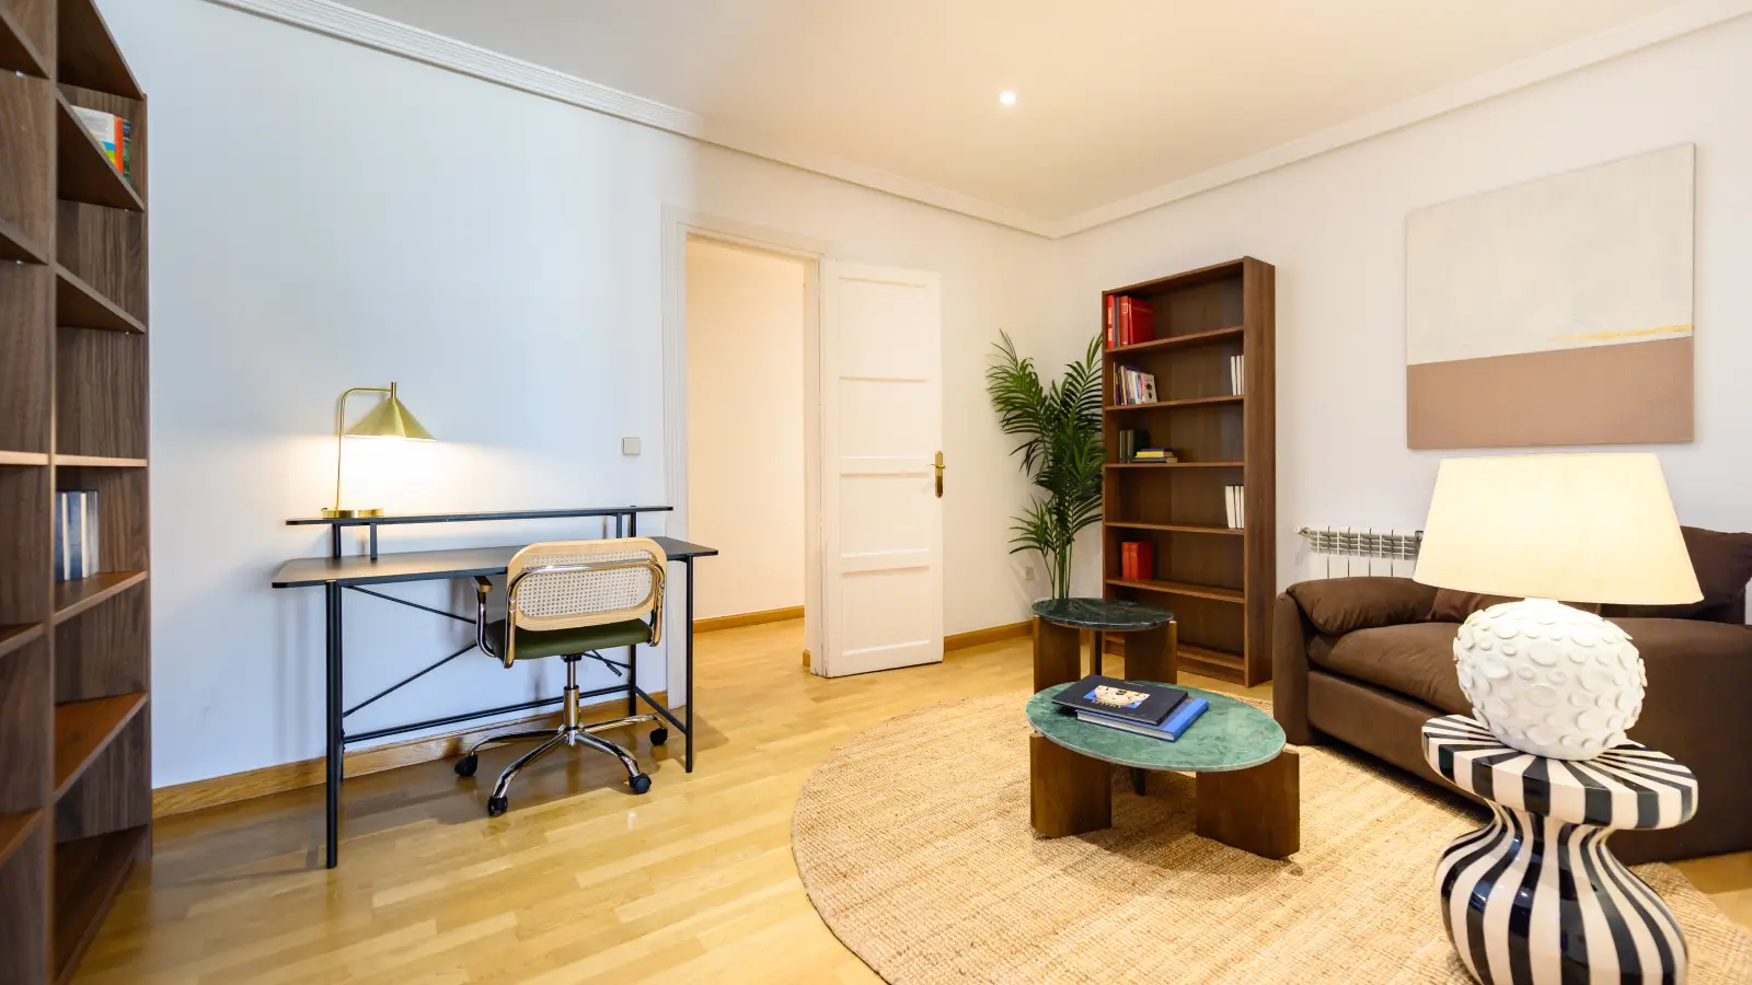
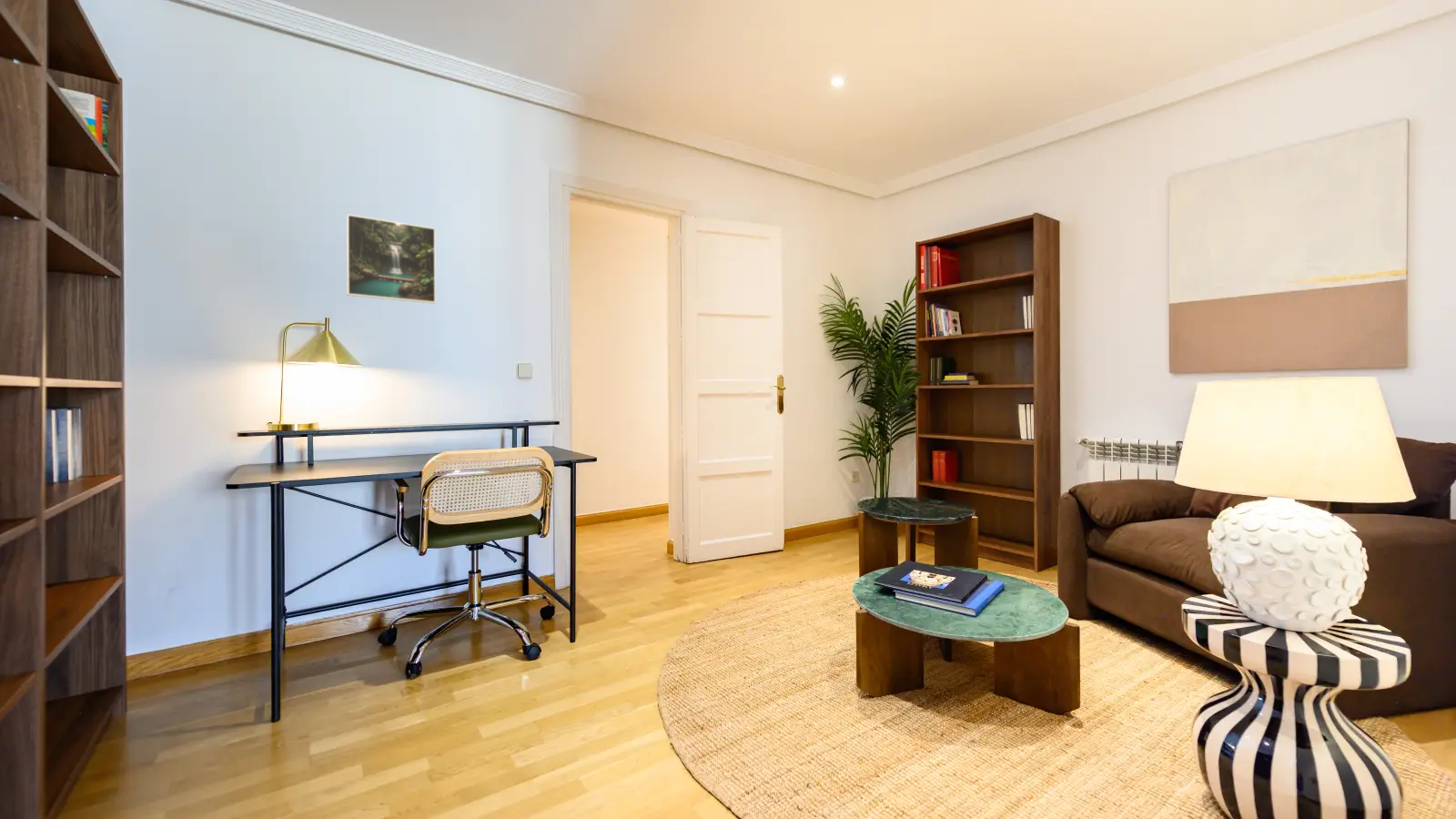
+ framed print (392, 260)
